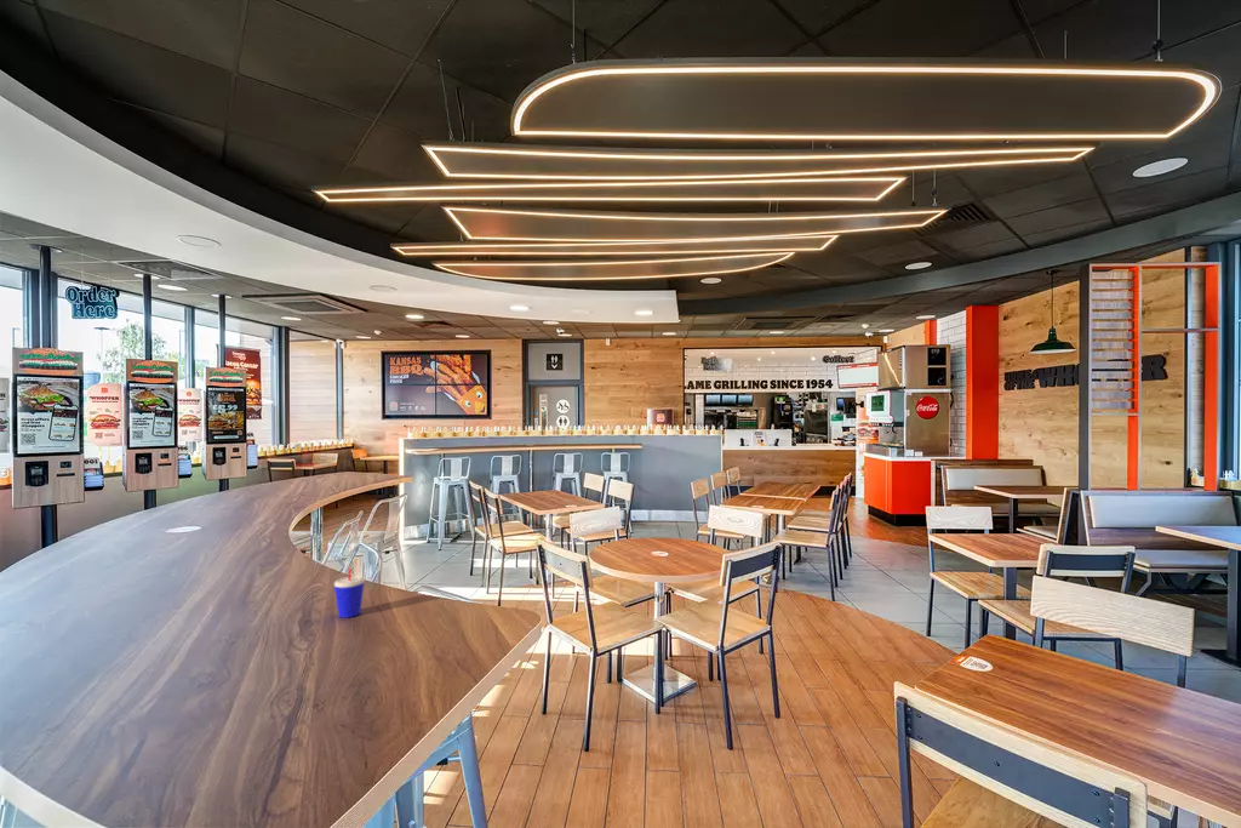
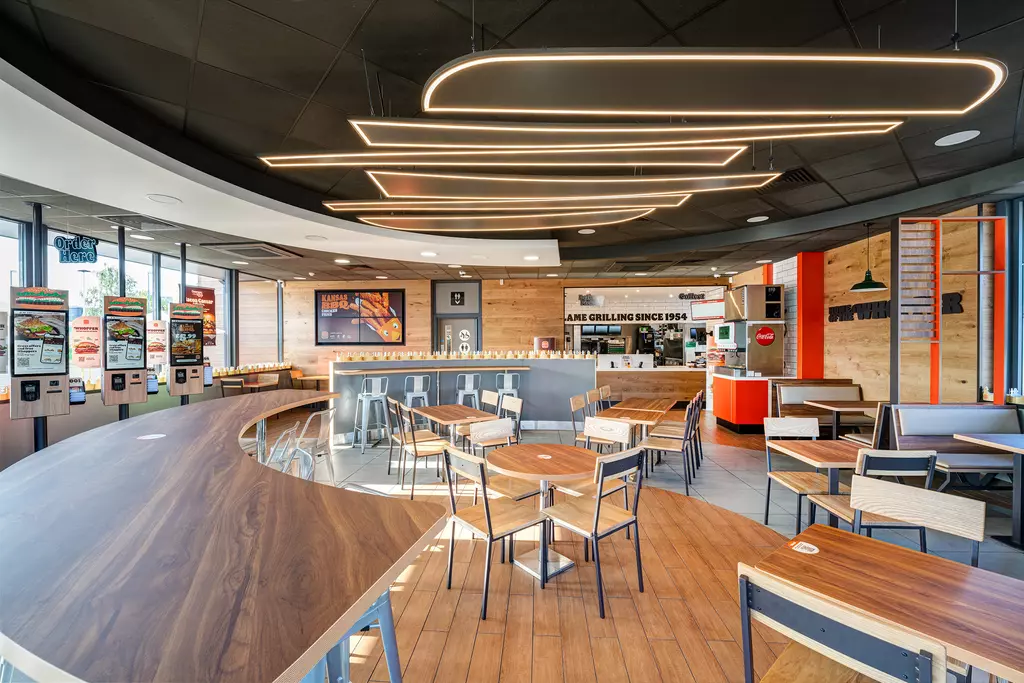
- beverage cup (349, 590)
